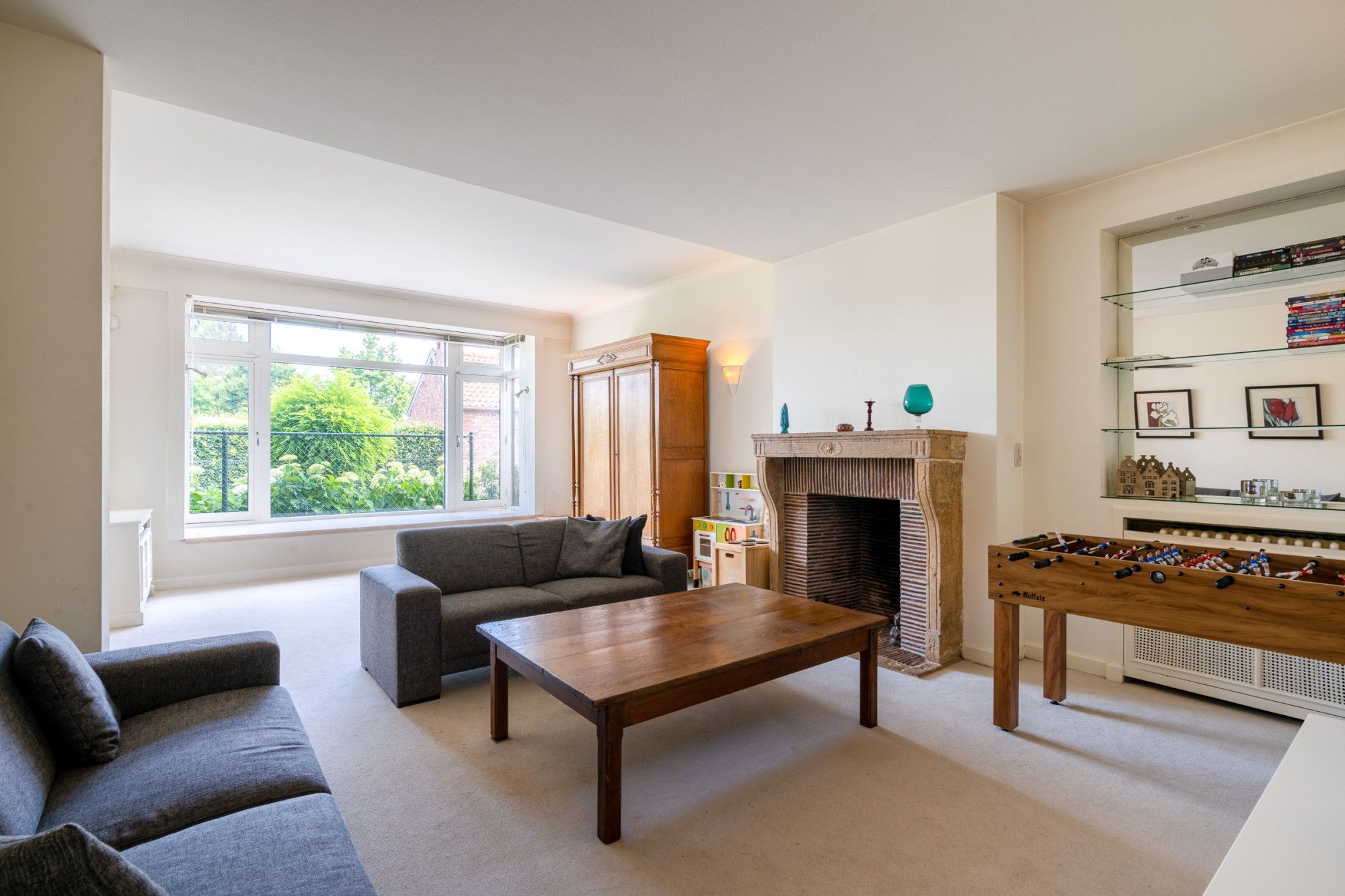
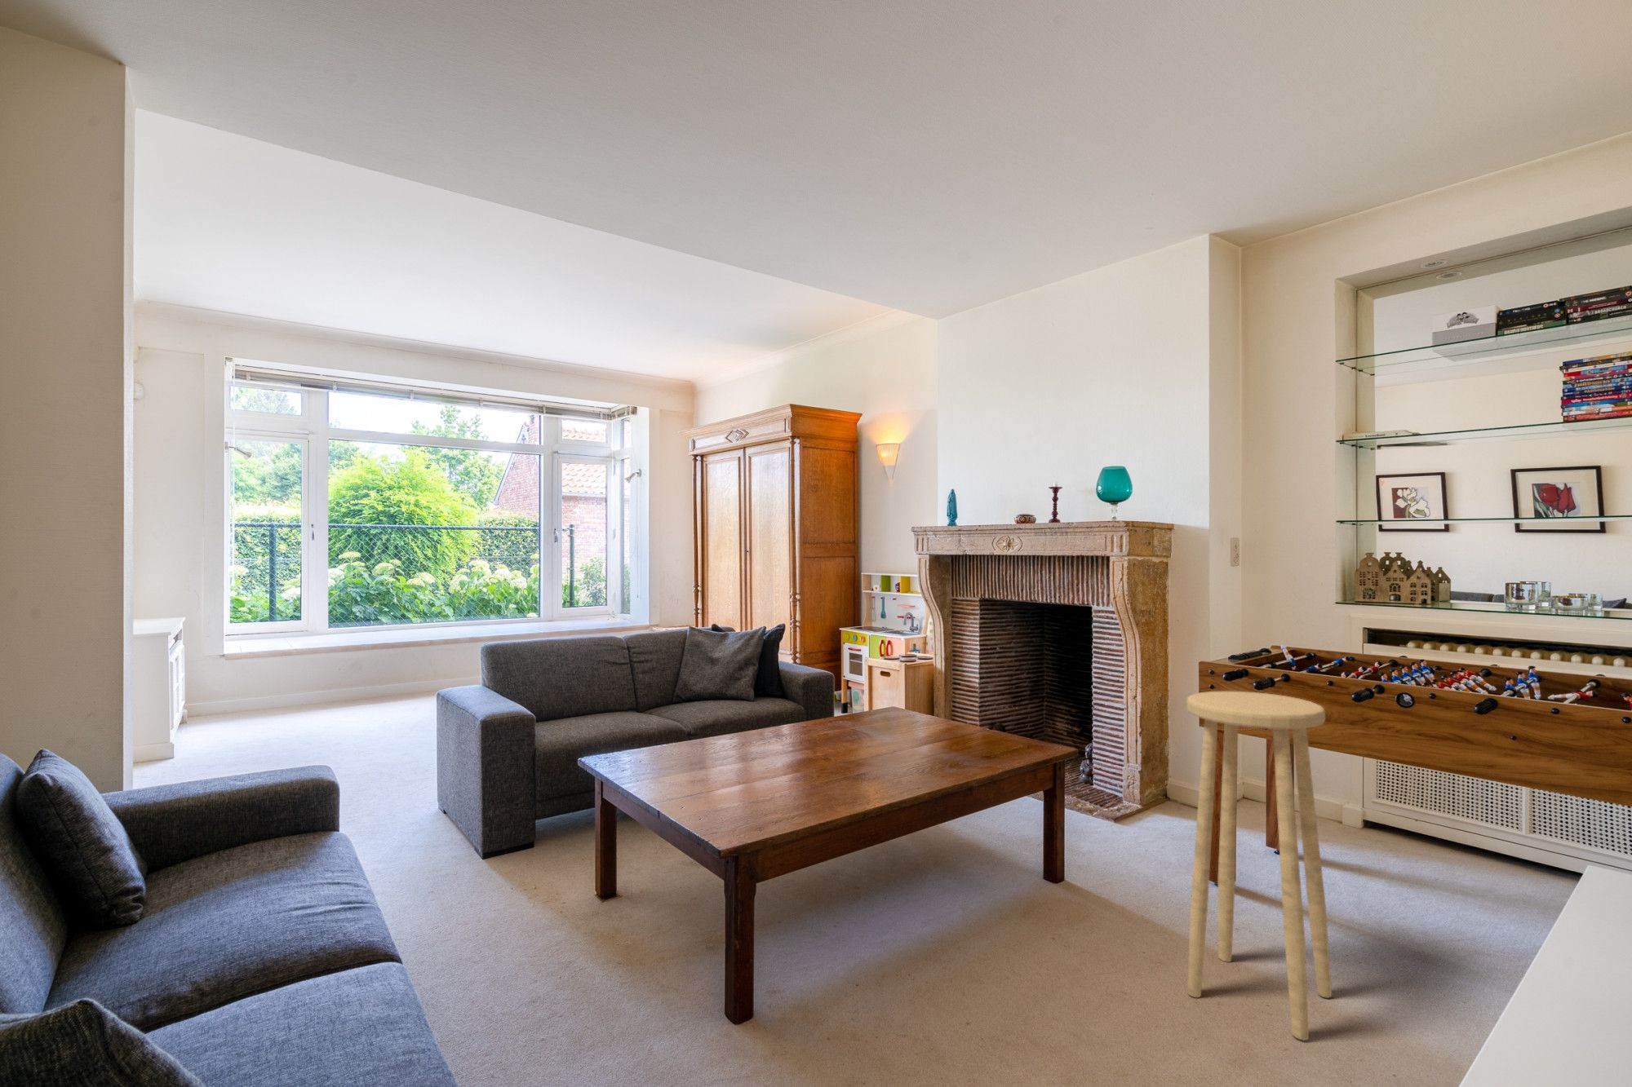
+ stool (1235, 847)
